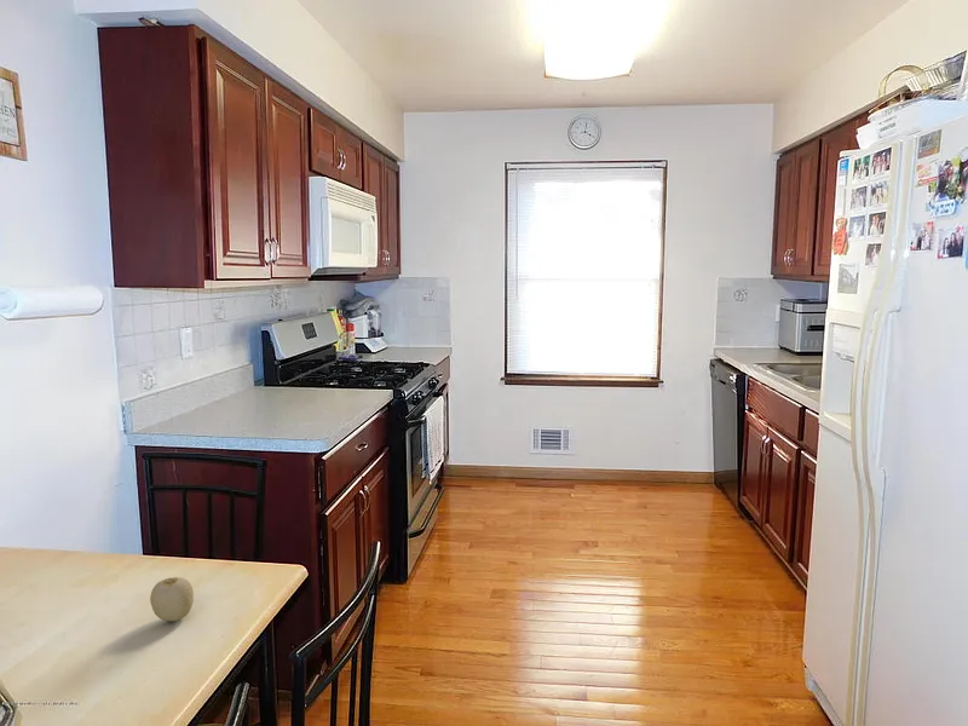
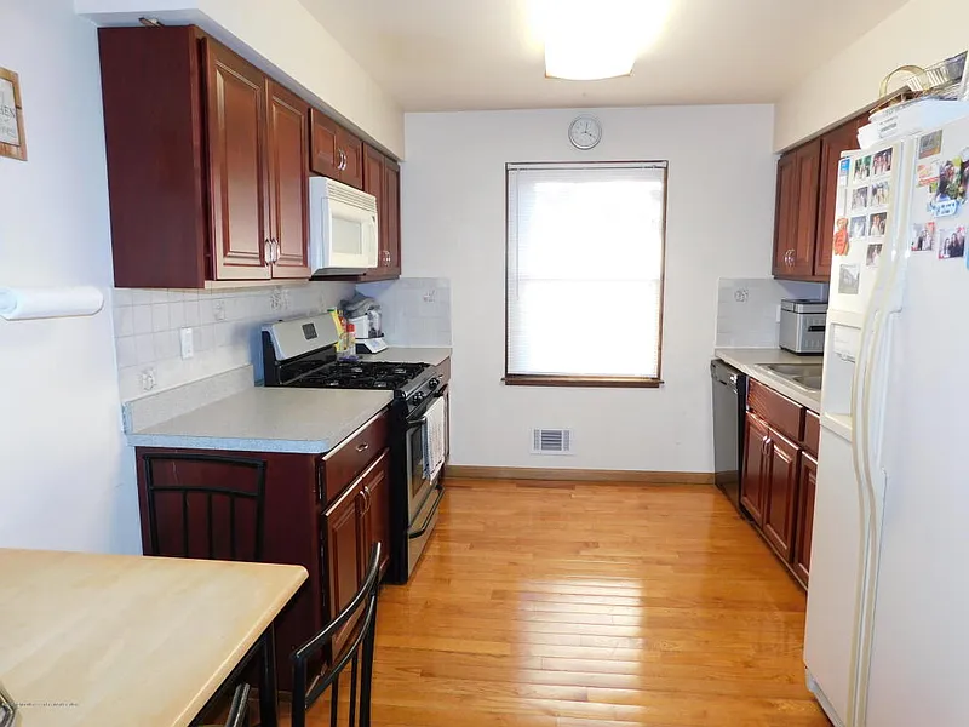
- fruit (172, 599)
